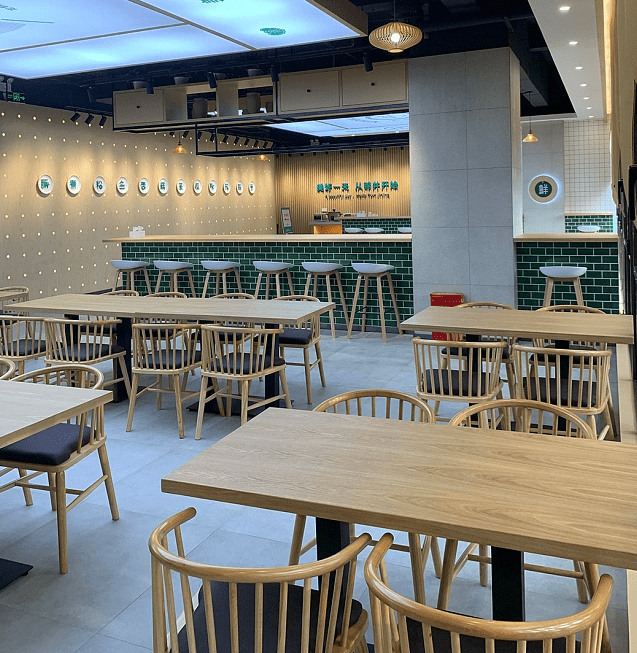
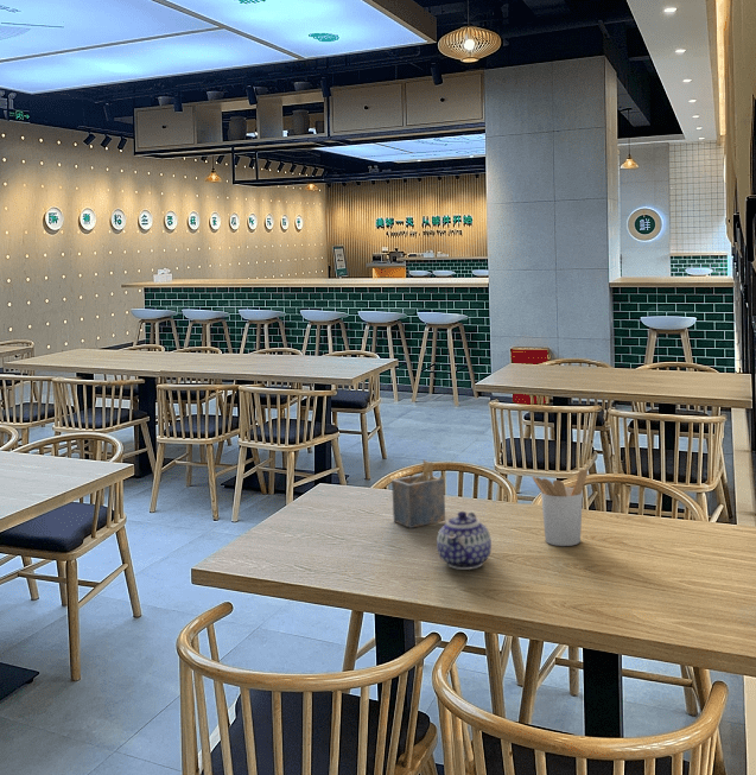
+ utensil holder (558, 507)
+ napkin holder (418, 493)
+ teapot (463, 538)
